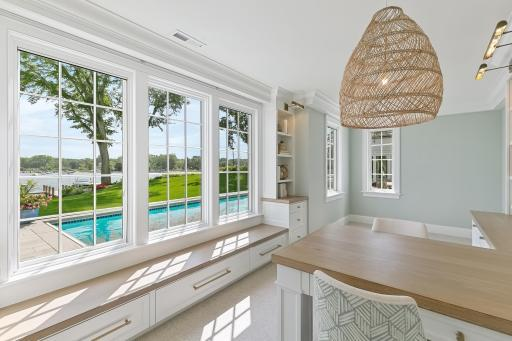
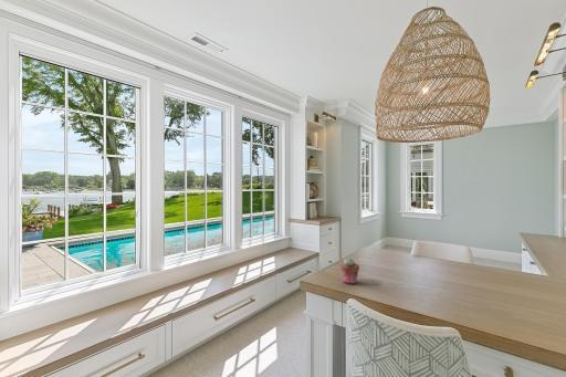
+ potted succulent (349, 270)
